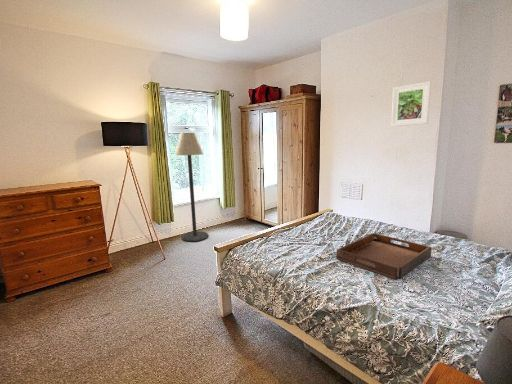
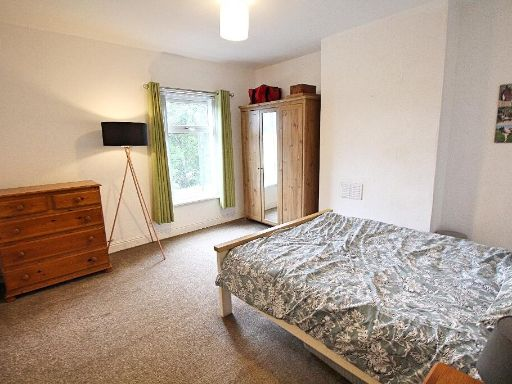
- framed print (409, 105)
- floor lamp (191, 186)
- serving tray (383, 252)
